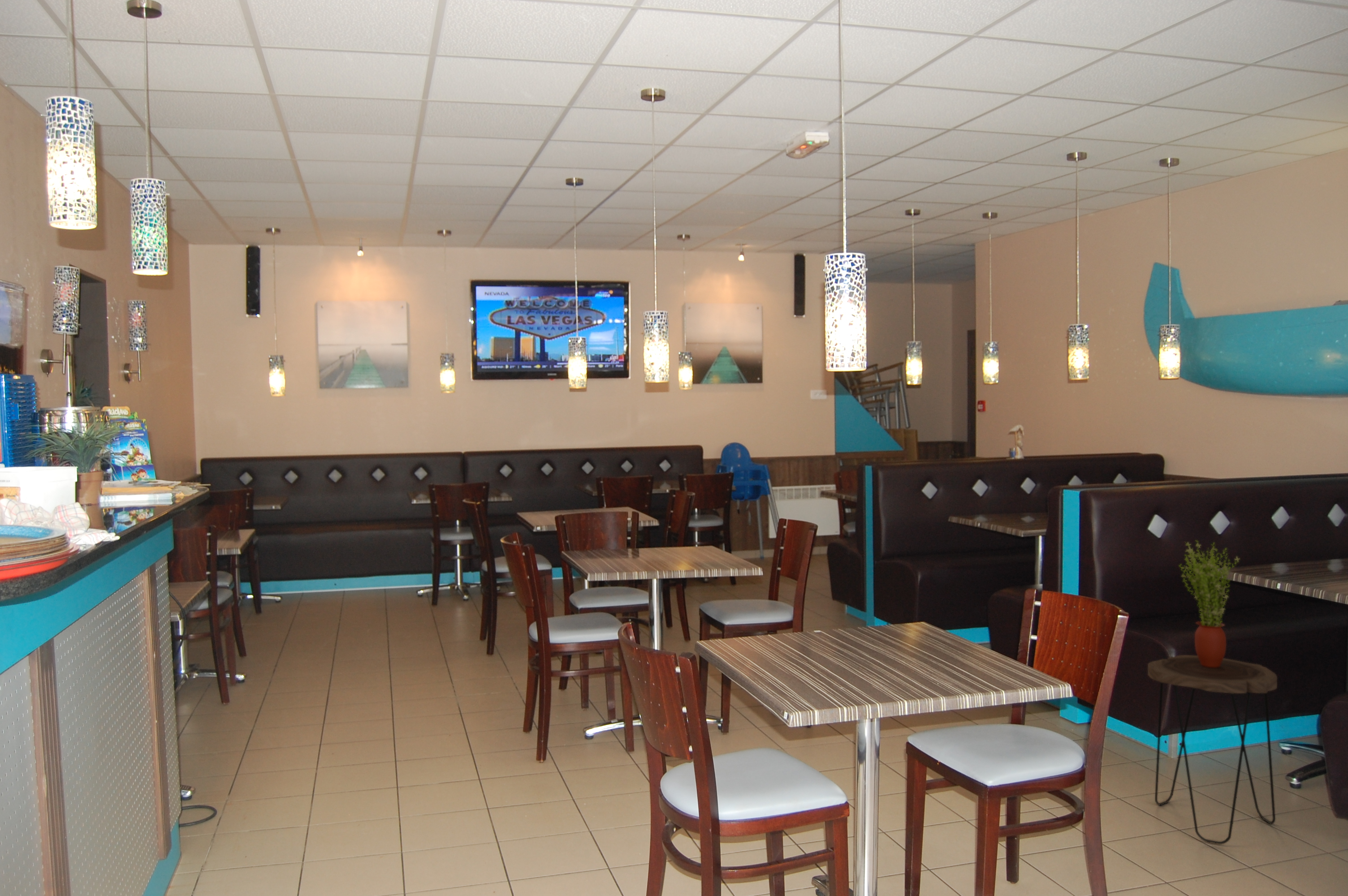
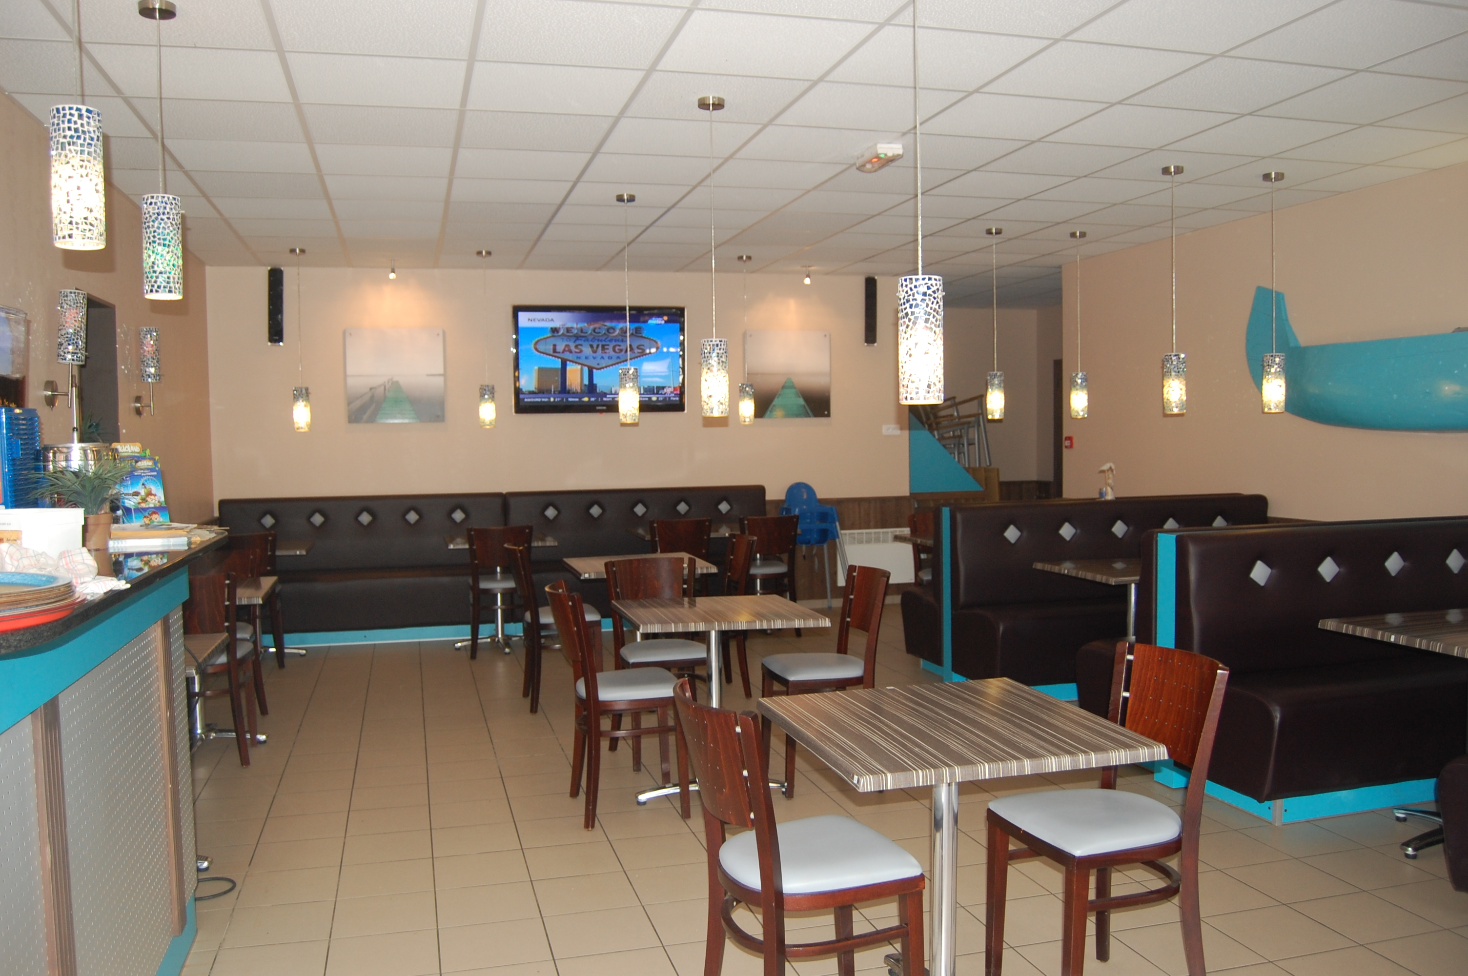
- side table (1186, 748)
- potted plant (1207, 604)
